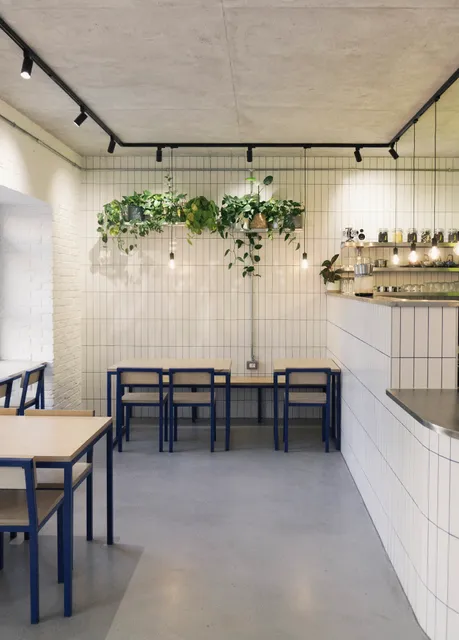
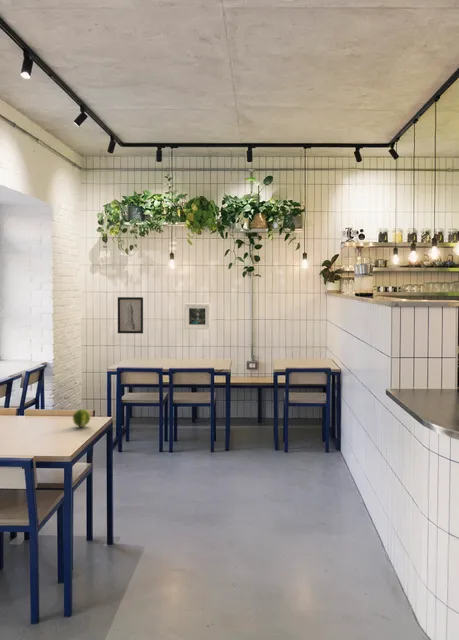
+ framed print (197, 316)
+ wall art (130, 315)
+ fruit (81, 417)
